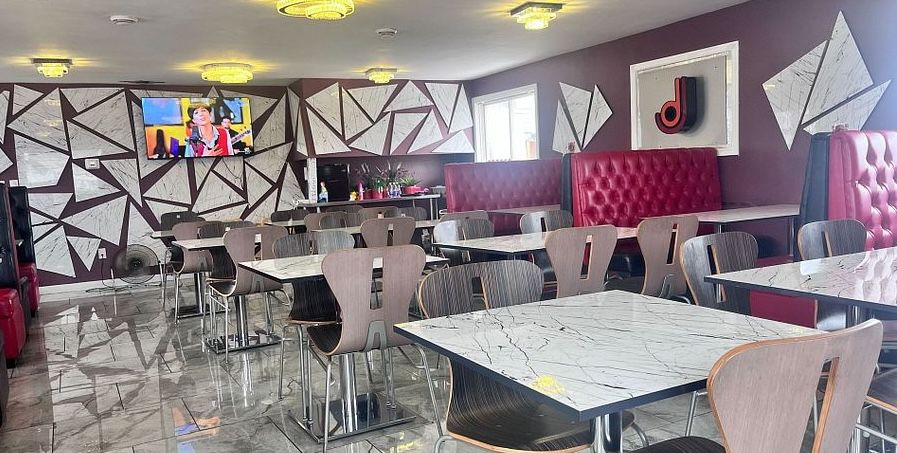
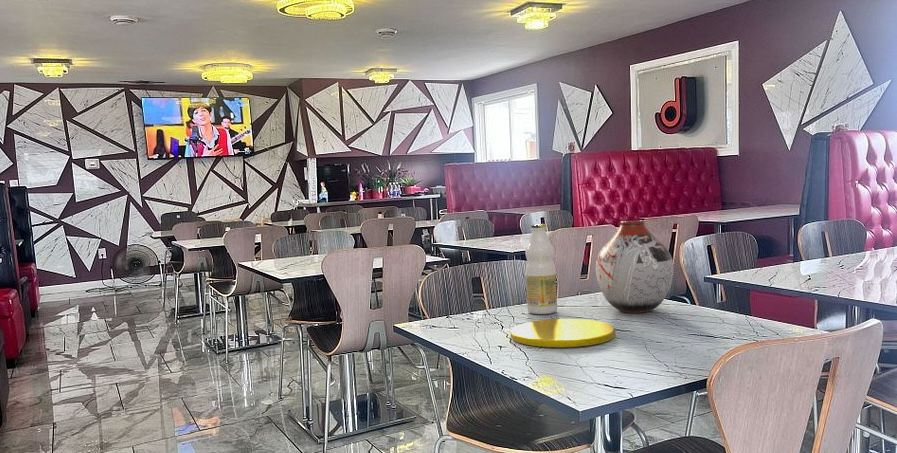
+ plate (562, 331)
+ vase (633, 265)
+ bottle (540, 268)
